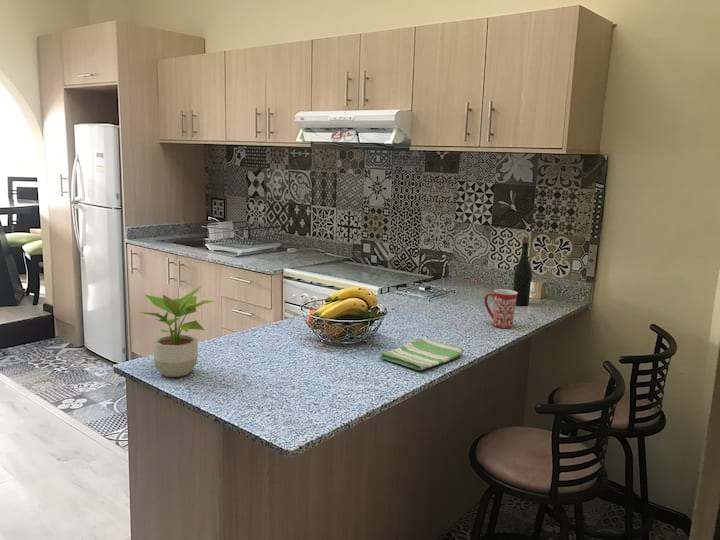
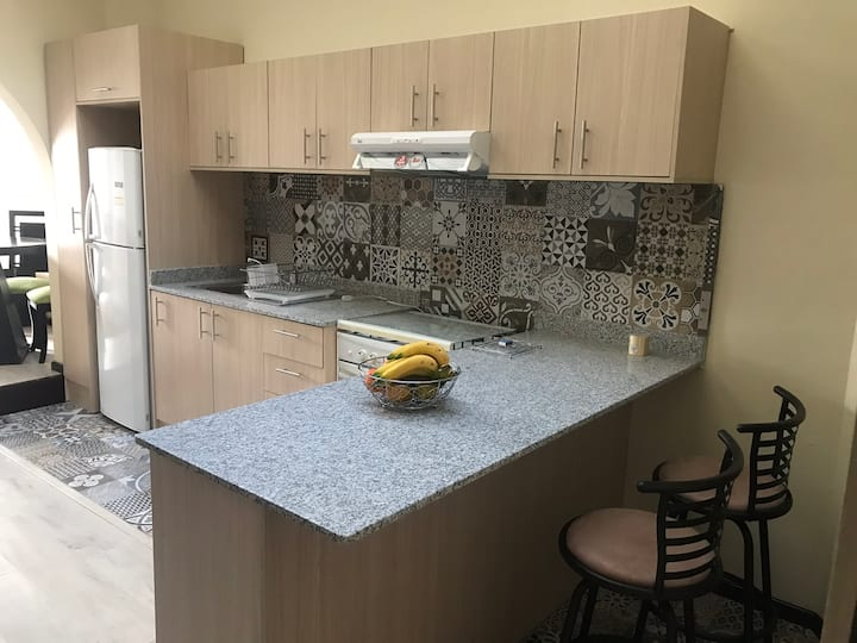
- bottle (523, 270)
- dish towel (422, 352)
- potted plant (180, 327)
- mug (499, 307)
